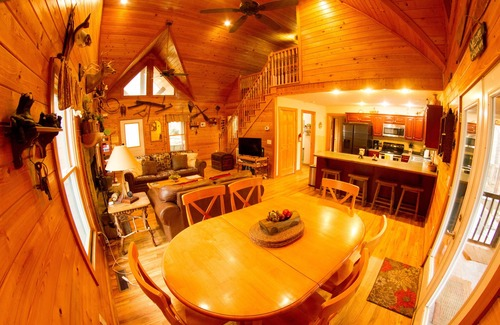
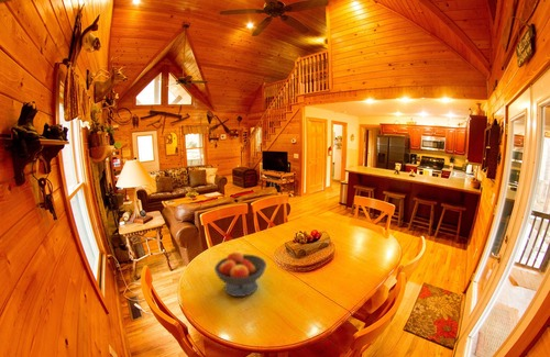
+ fruit bowl (241, 271)
